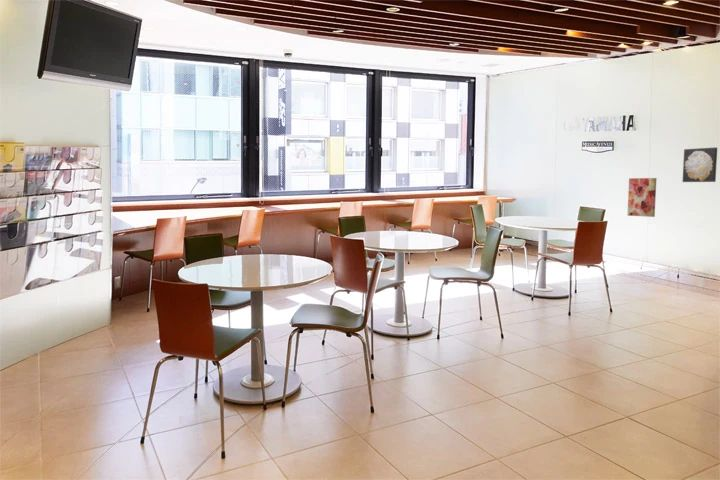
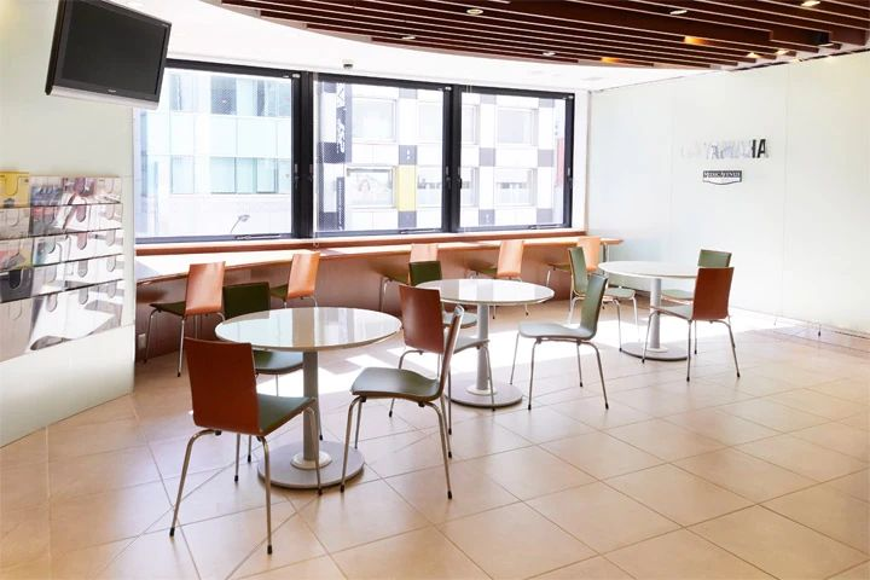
- wall art (699, 165)
- wall art (641, 197)
